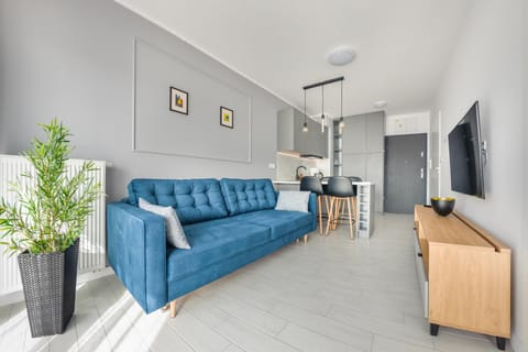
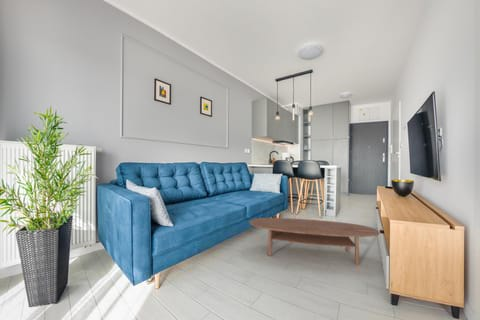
+ coffee table (309, 239)
